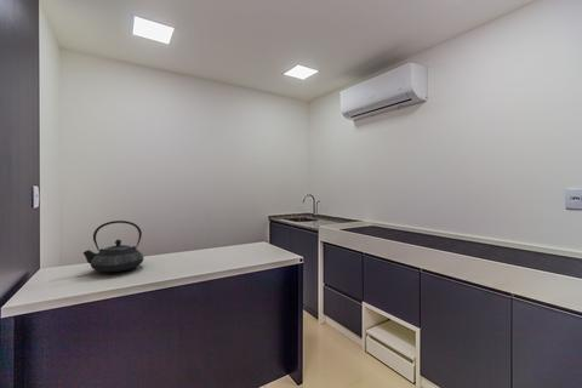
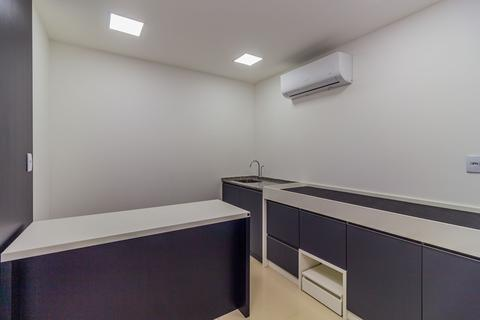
- teapot (114, 246)
